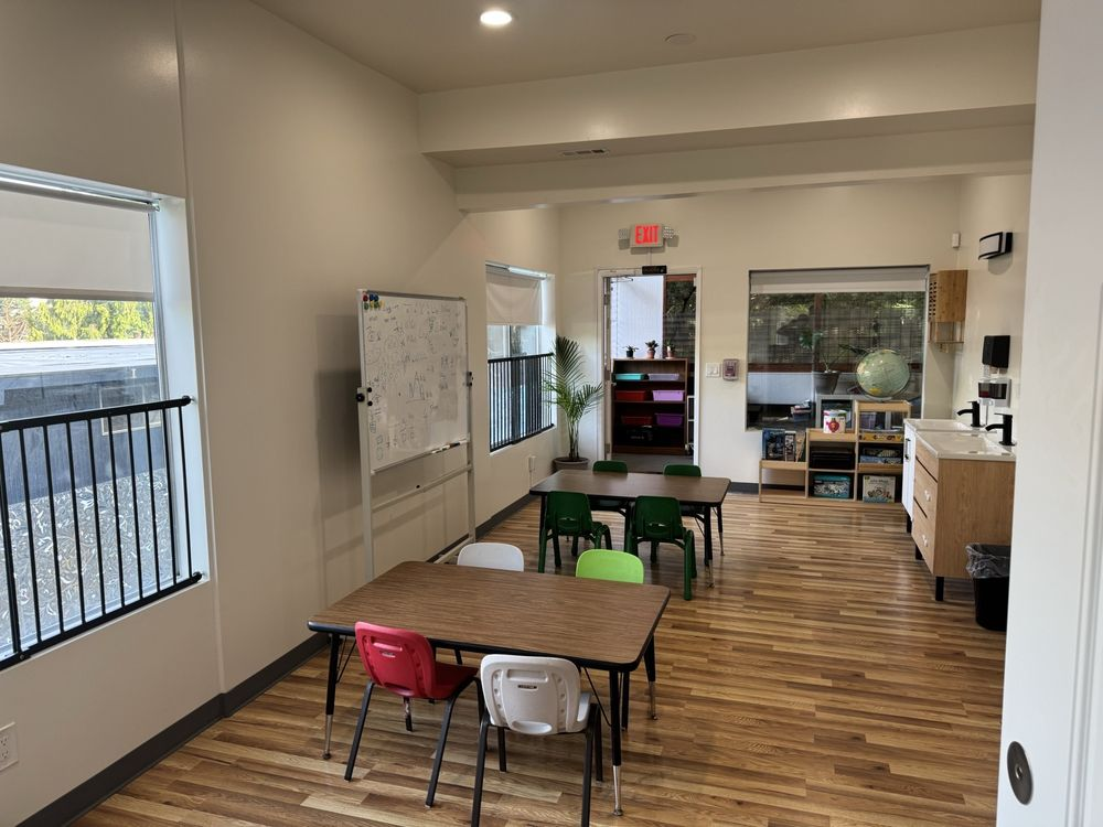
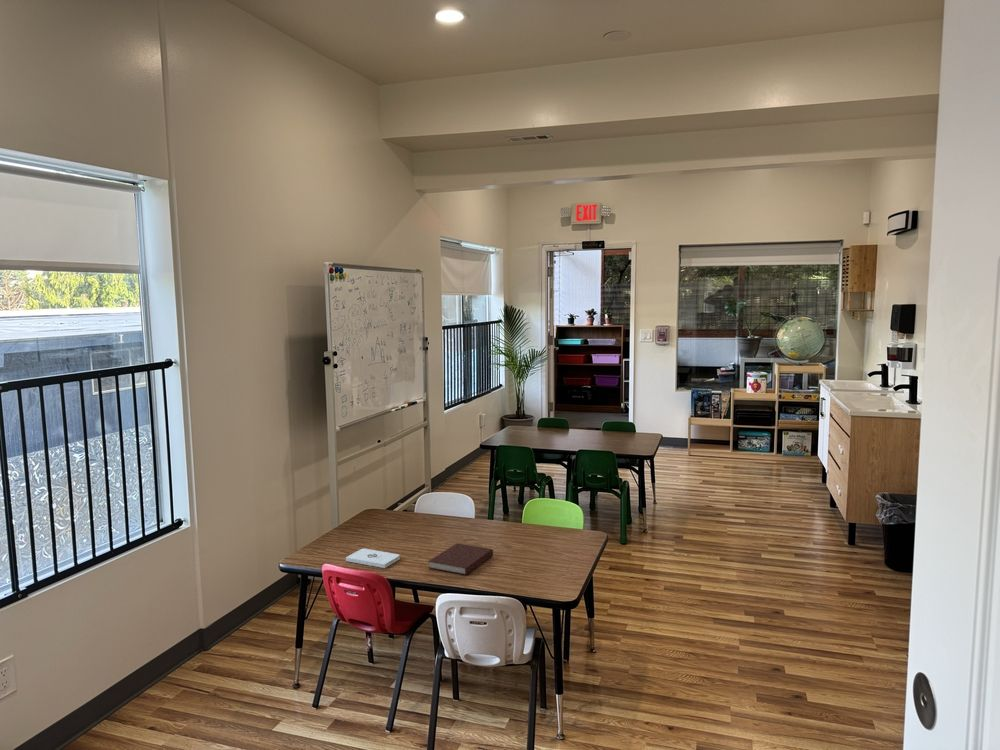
+ notepad (373, 557)
+ notebook (461, 558)
